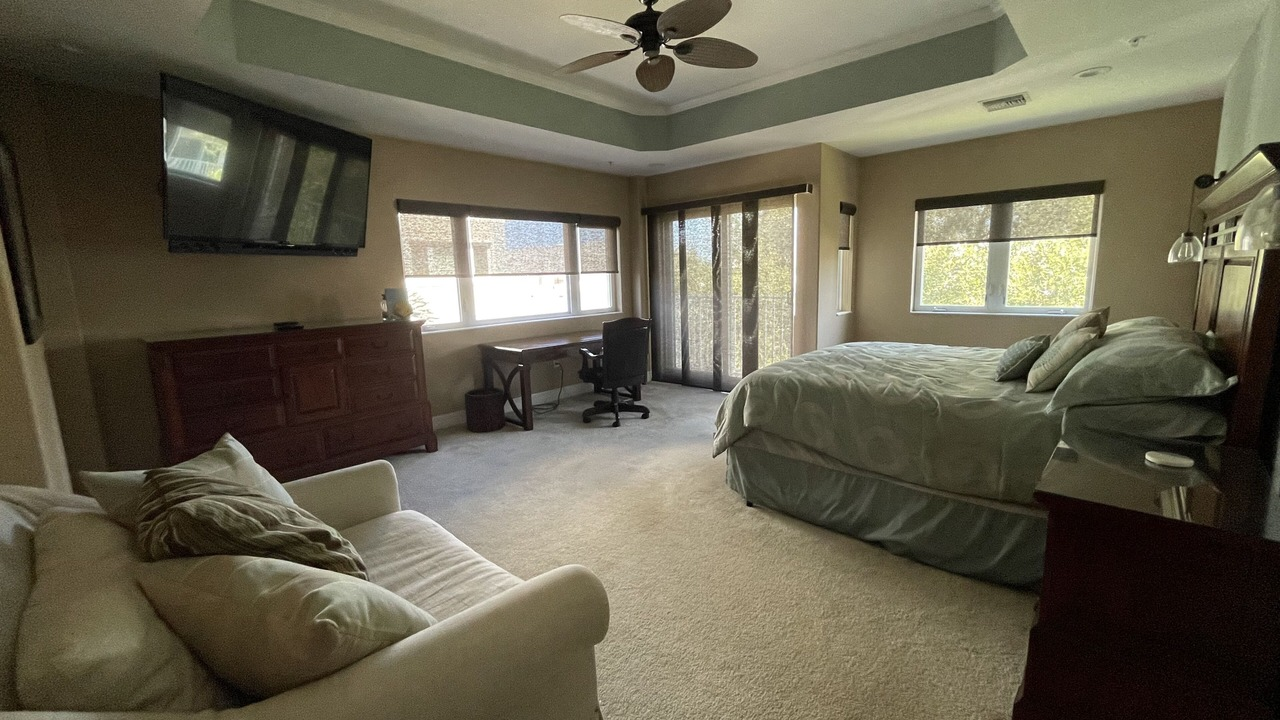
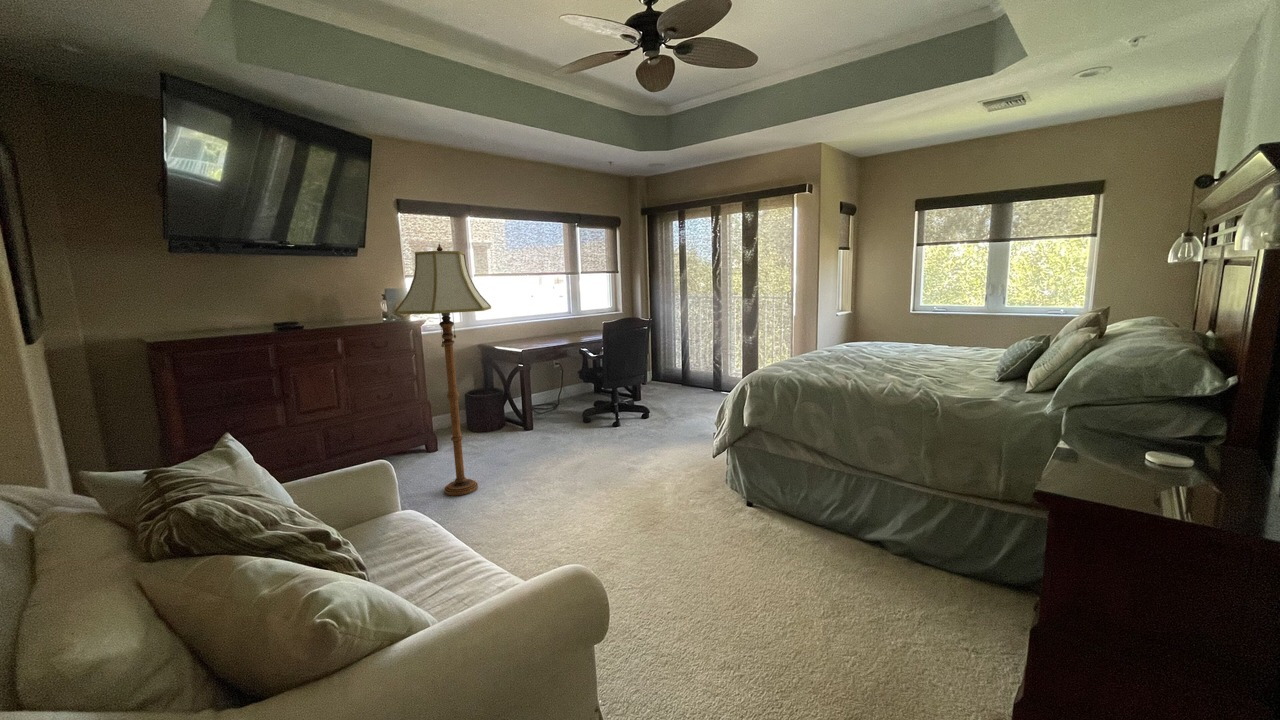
+ floor lamp (450, 370)
